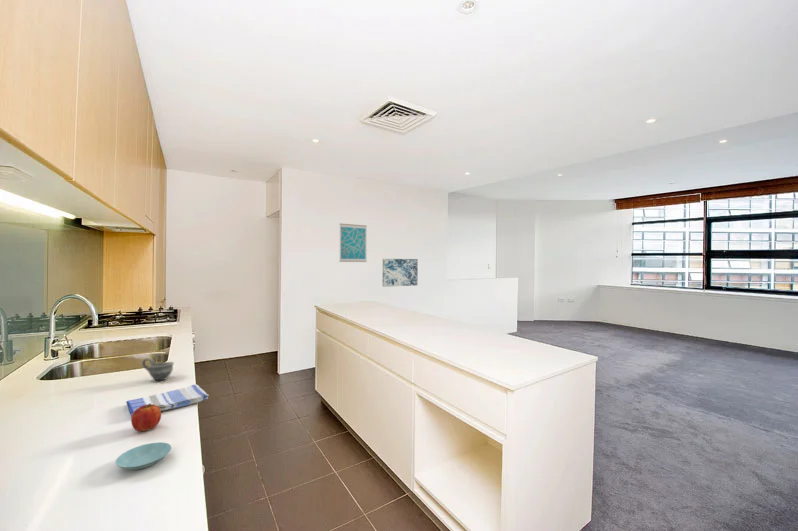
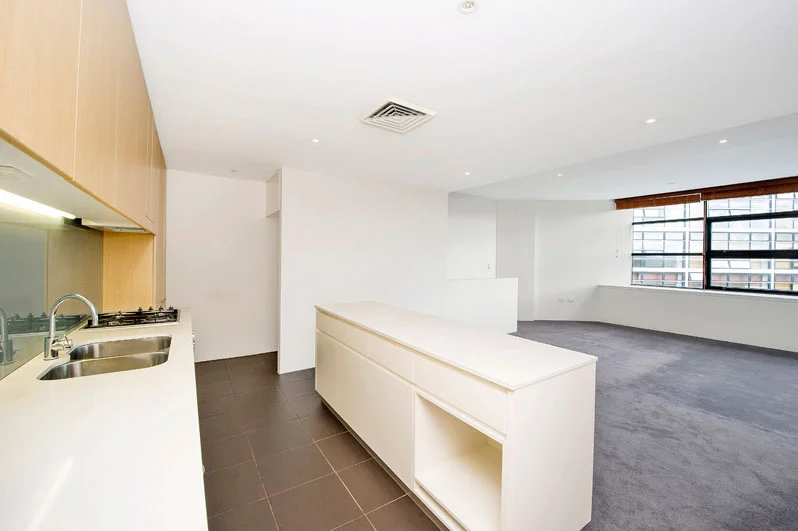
- wall art (400, 272)
- saucer (144, 457)
- fruit (146, 416)
- dish towel (168, 399)
- wall art (353, 243)
- cup (159, 368)
